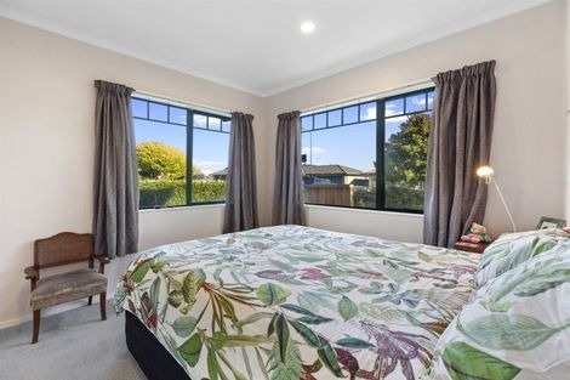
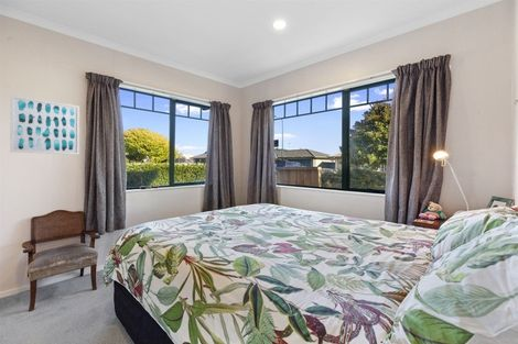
+ wall art (47, 126)
